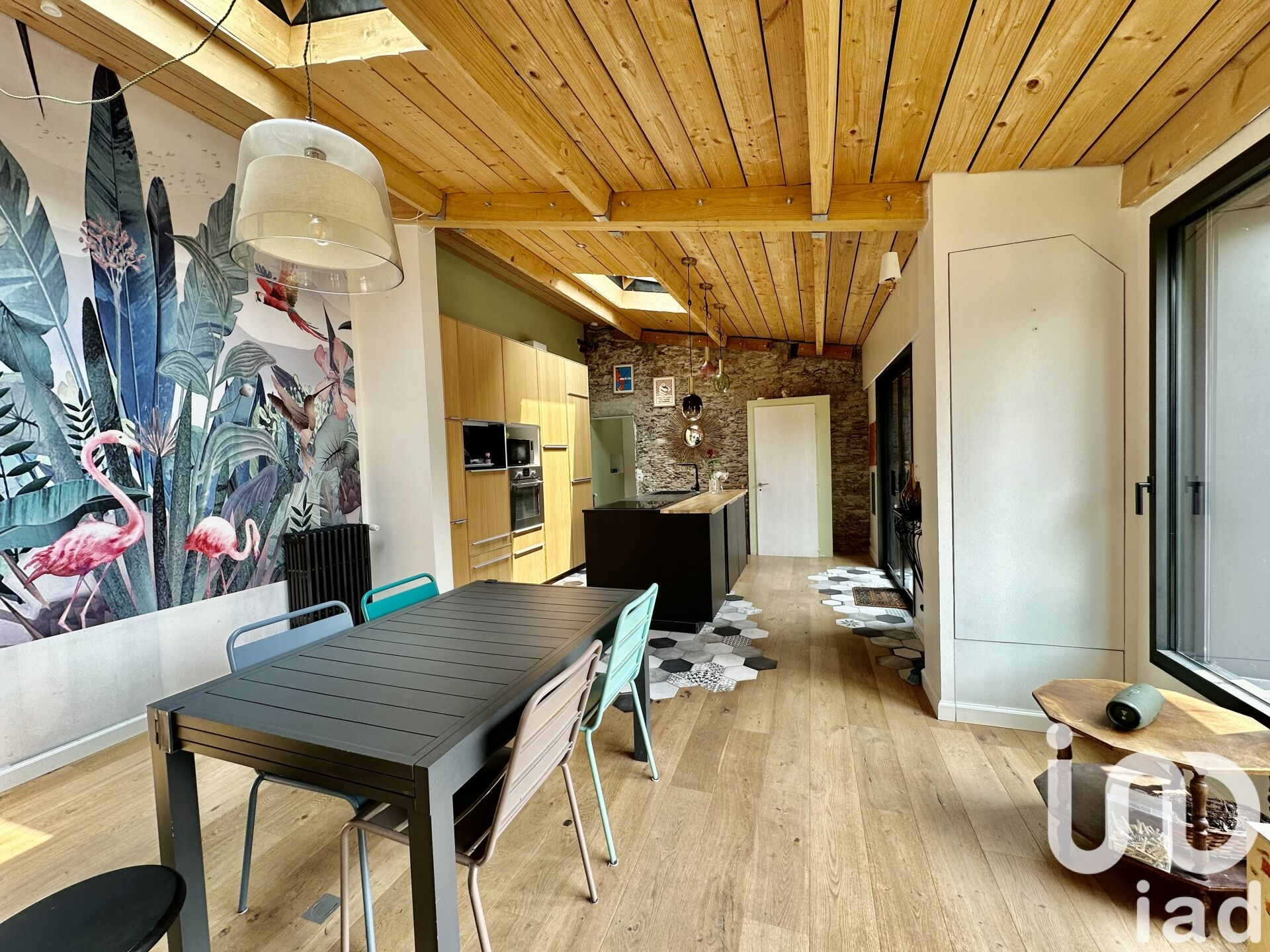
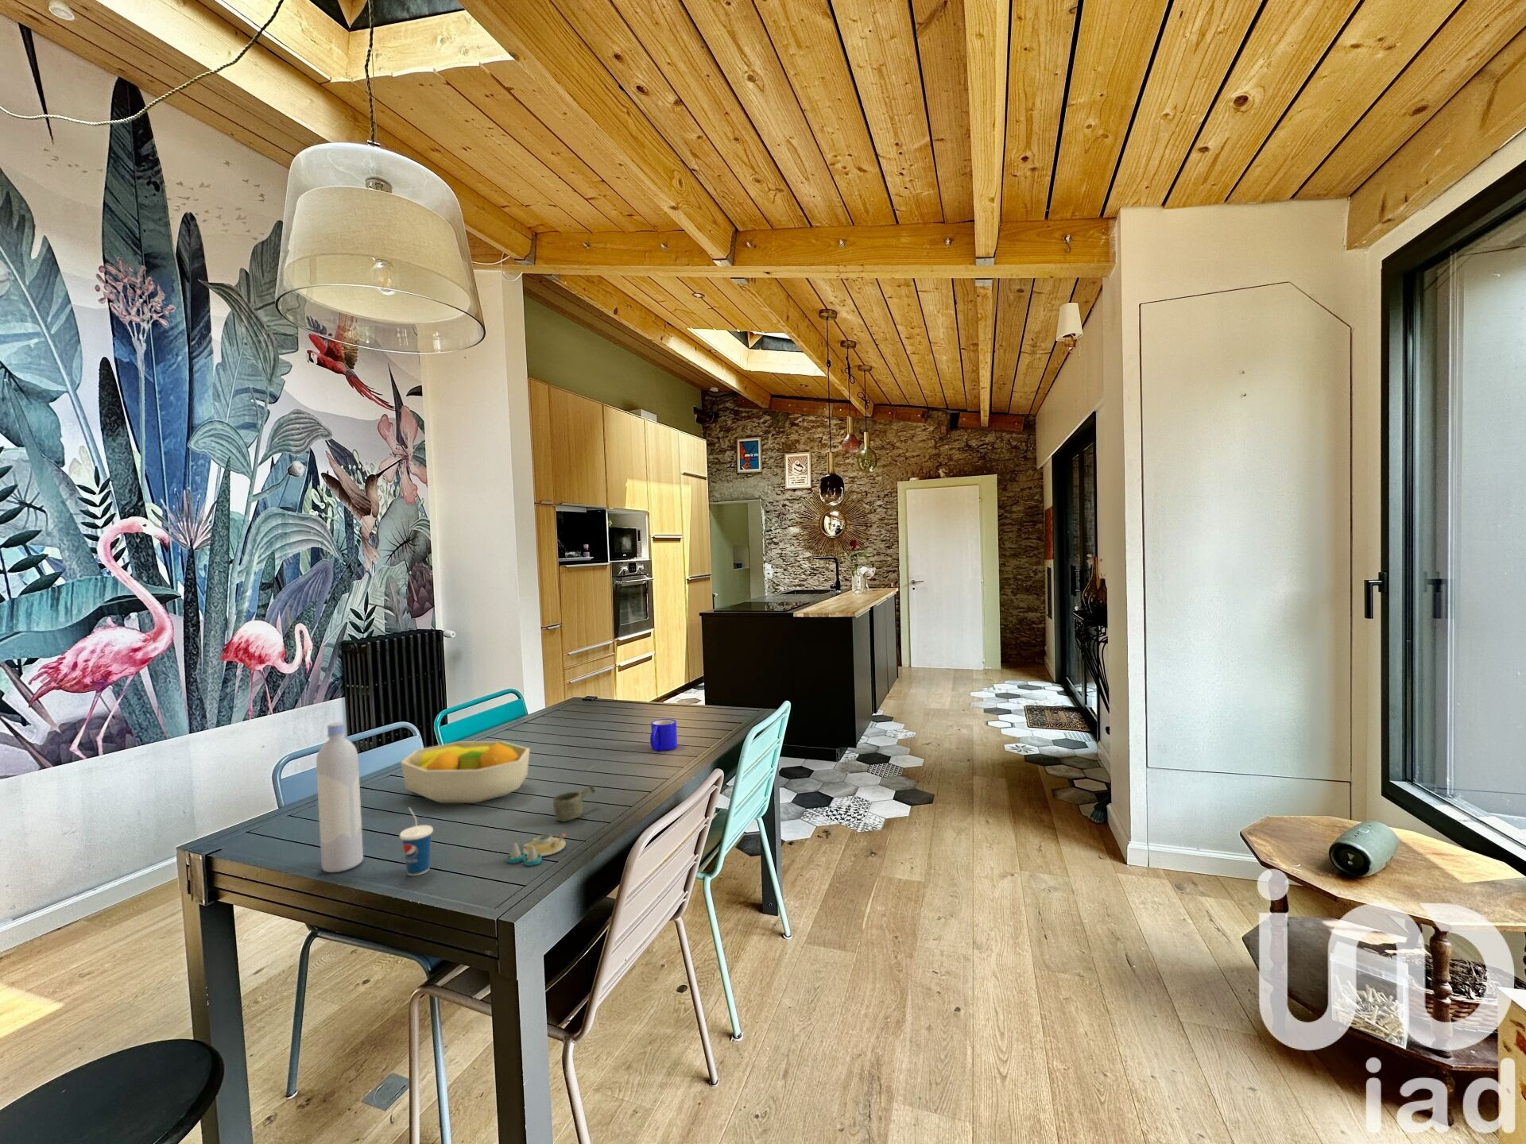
+ cup (417, 840)
+ bottle (339, 794)
+ fruit bowl (466, 764)
+ mug (661, 735)
+ salt and pepper shaker set (538, 842)
+ cup (577, 800)
